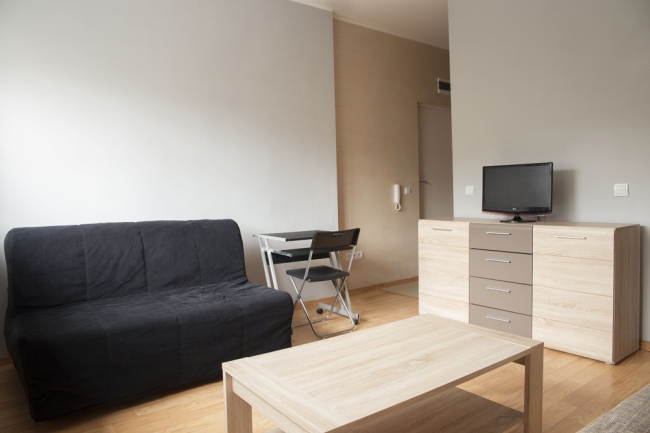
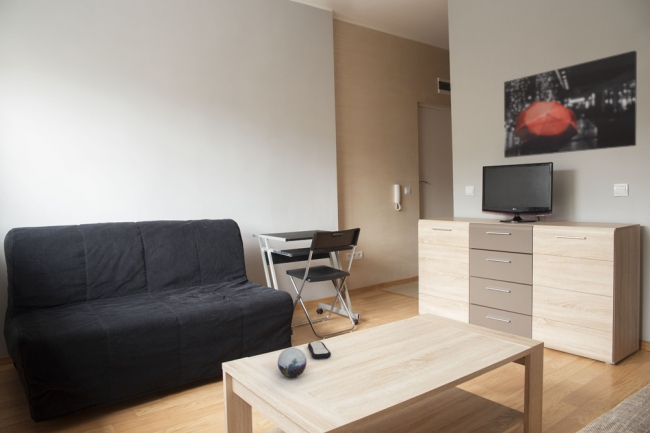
+ remote control (318, 349)
+ wall art (563, 110)
+ decorative orb (292, 362)
